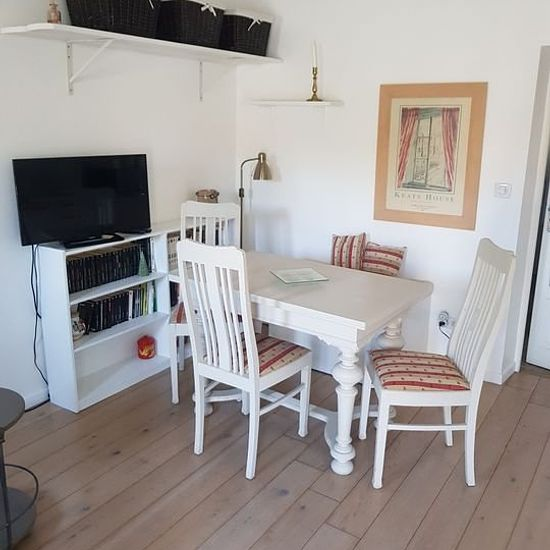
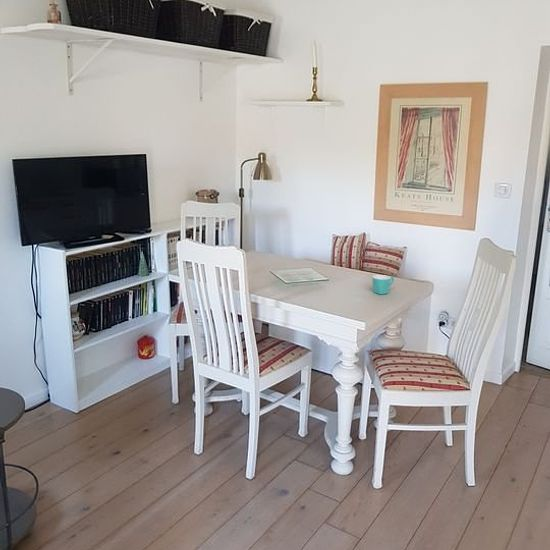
+ mug (383, 284)
